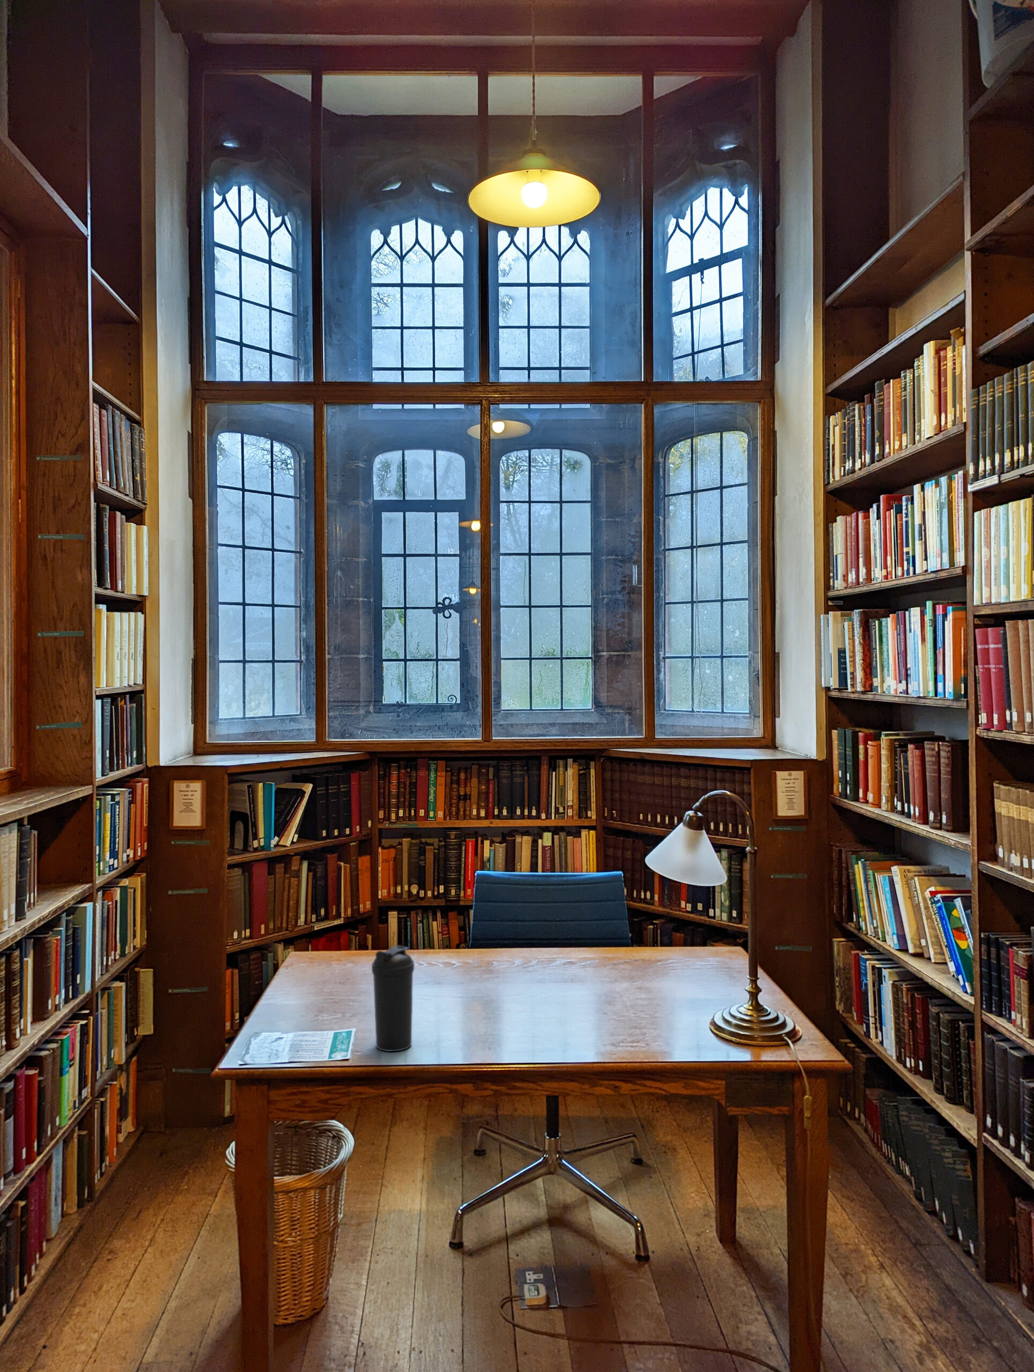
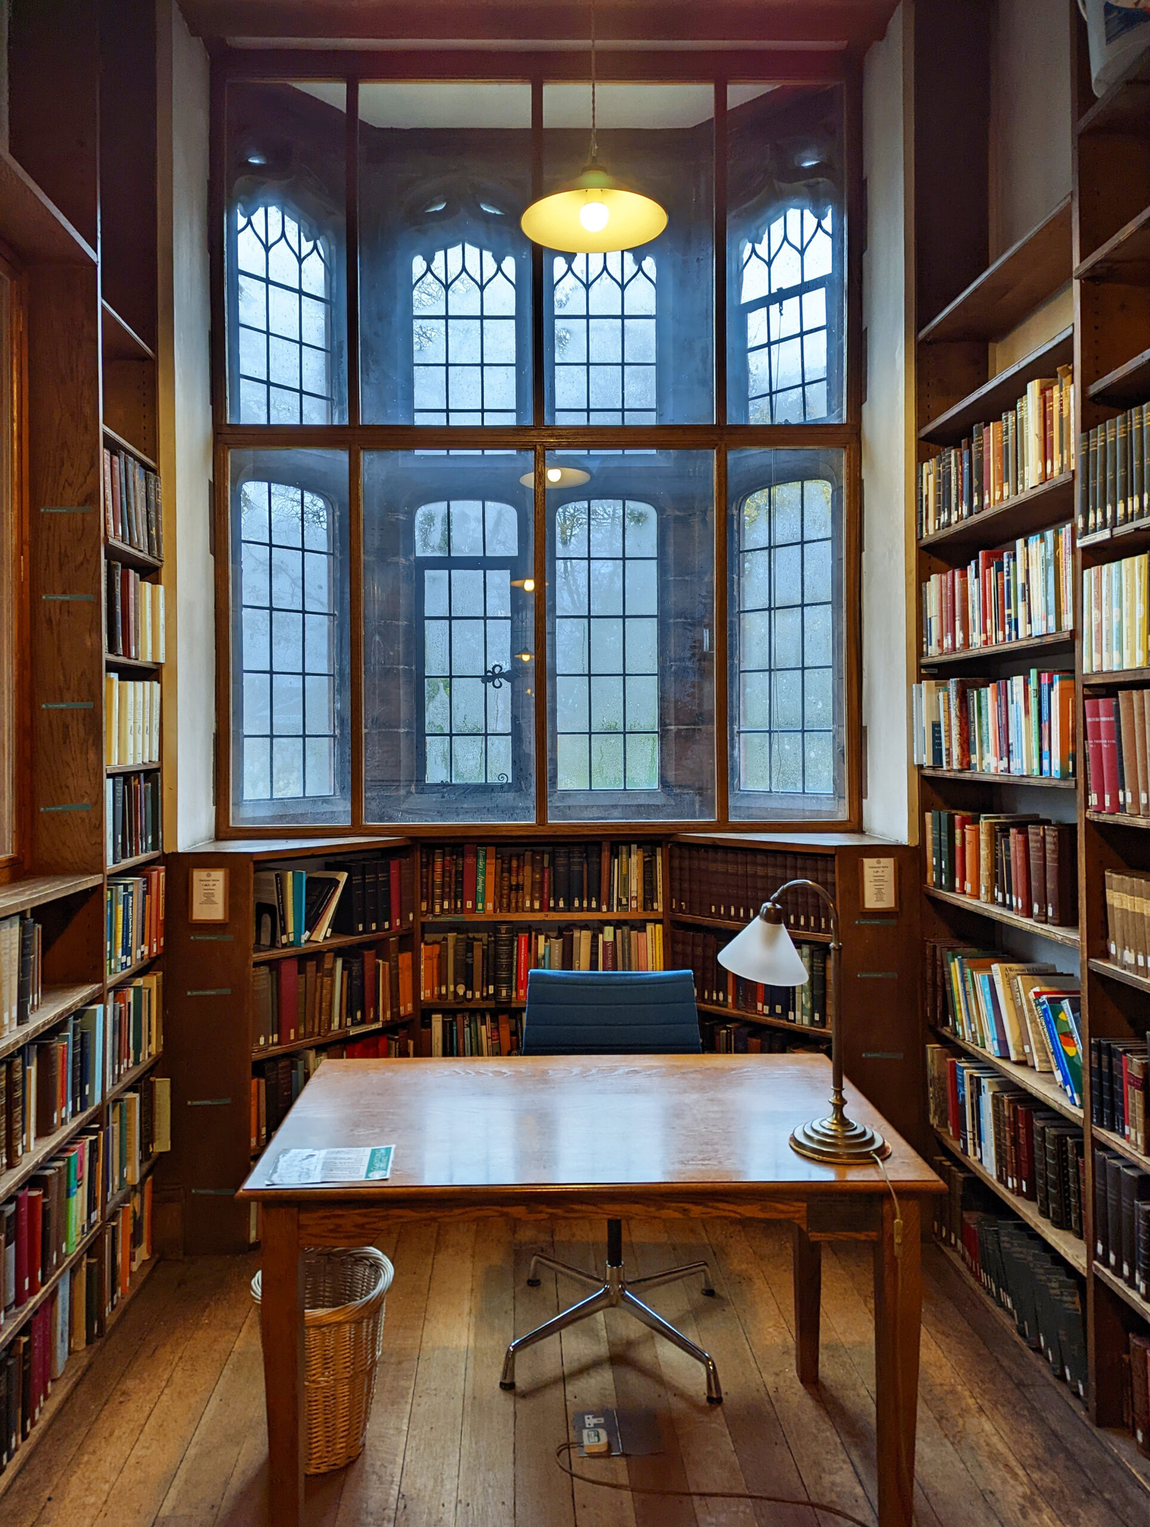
- water bottle (393, 996)
